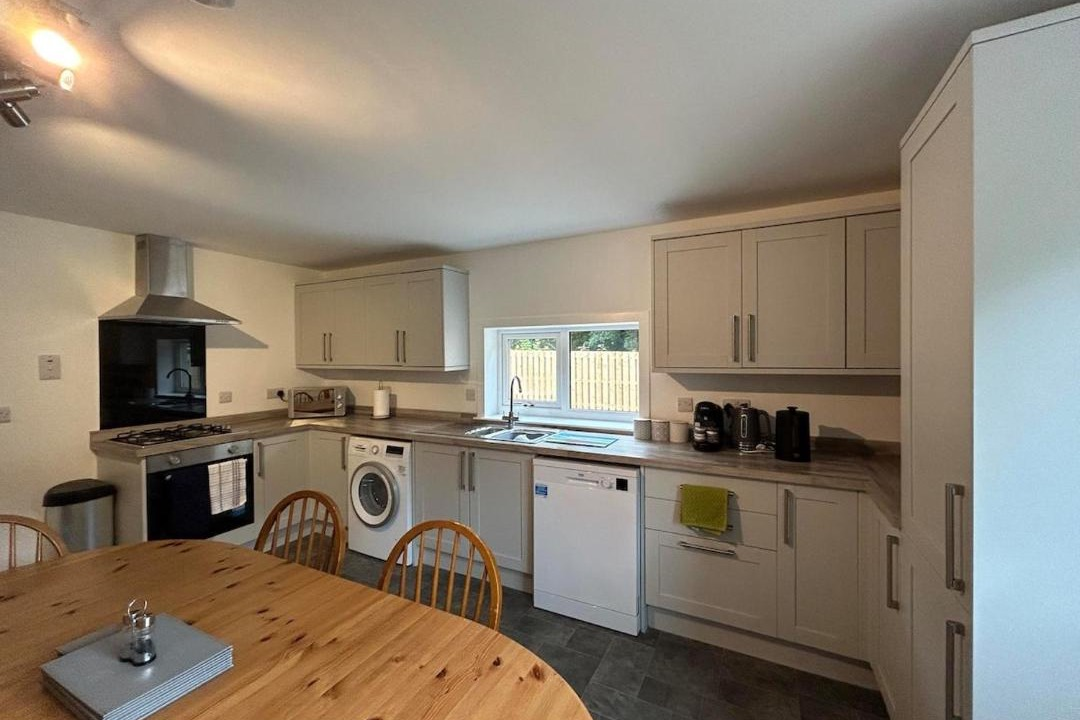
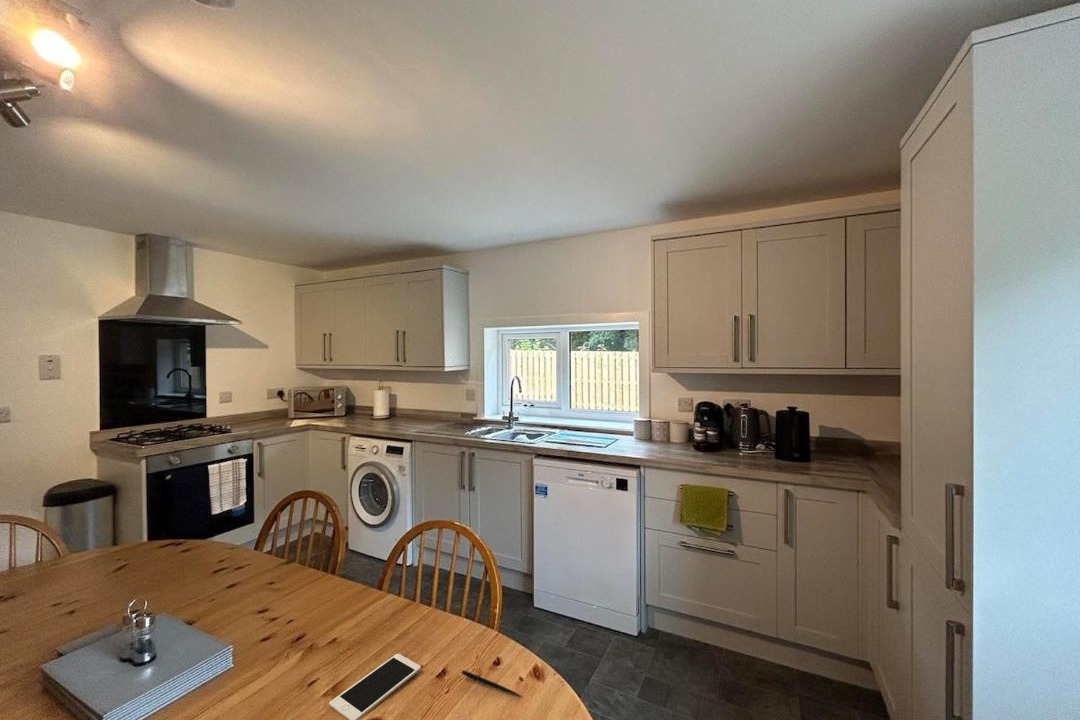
+ cell phone (377, 685)
+ pen (491, 683)
